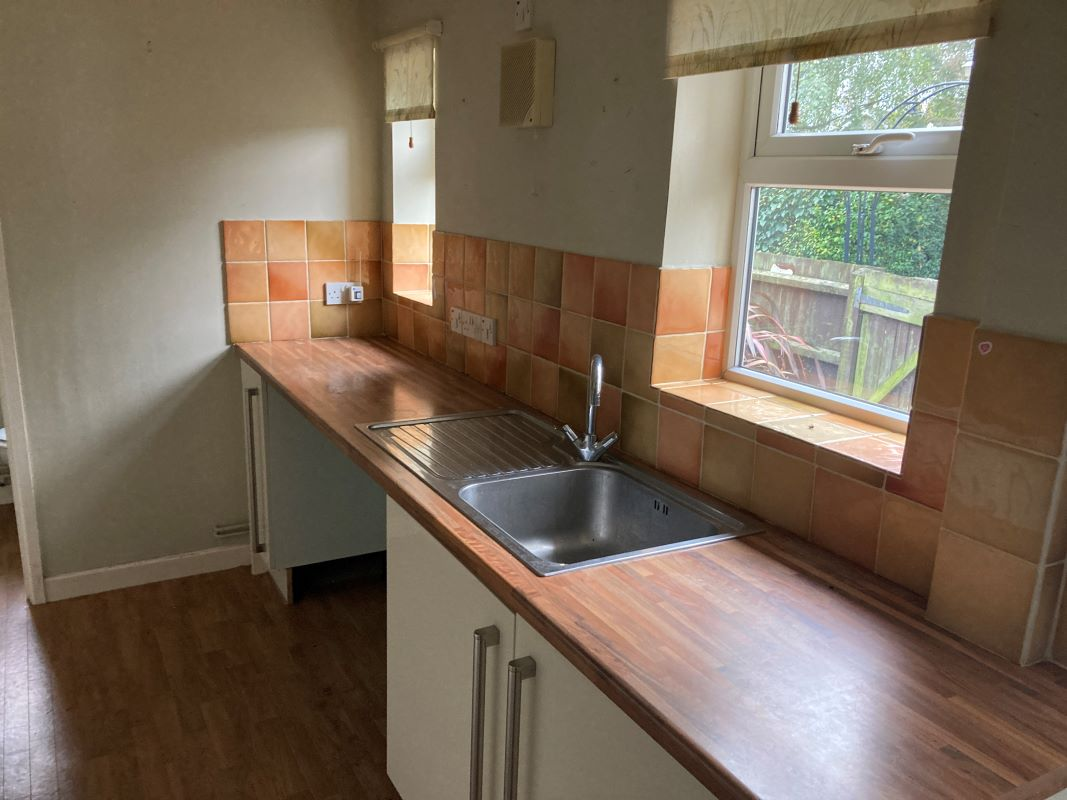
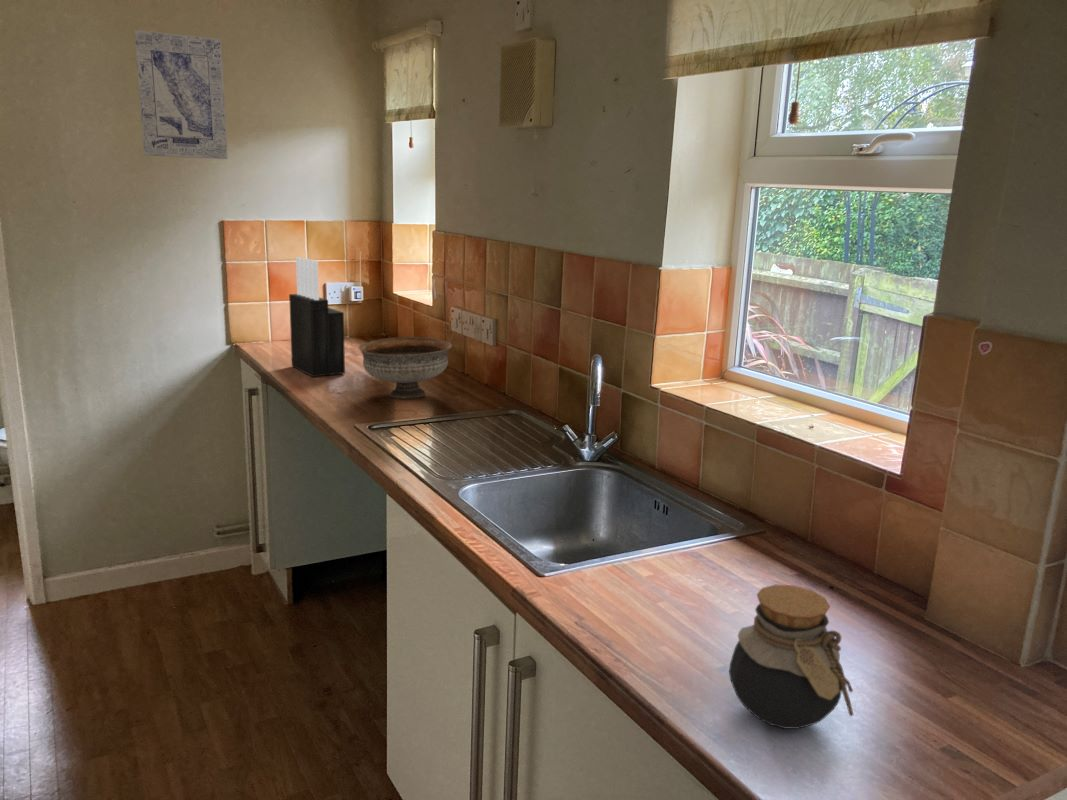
+ wall art (182, 97)
+ bowl (405, 370)
+ jar (790, 663)
+ knife block (319, 315)
